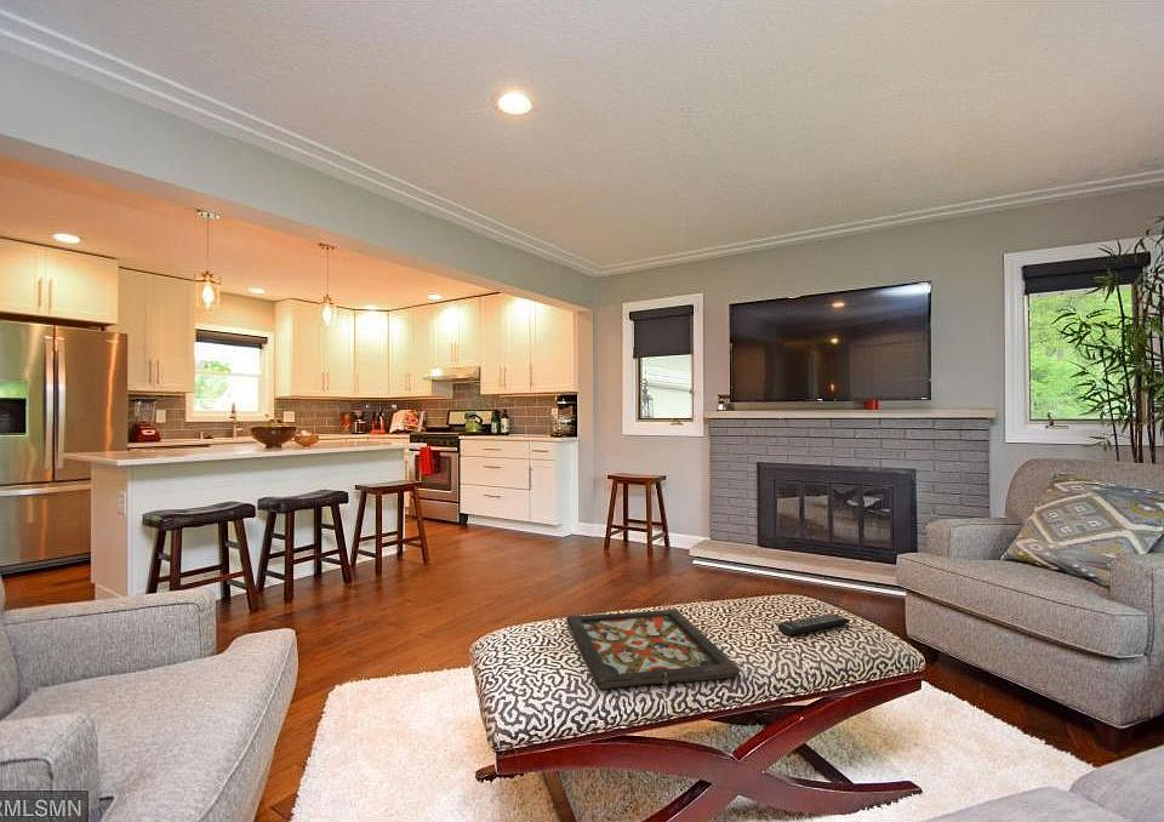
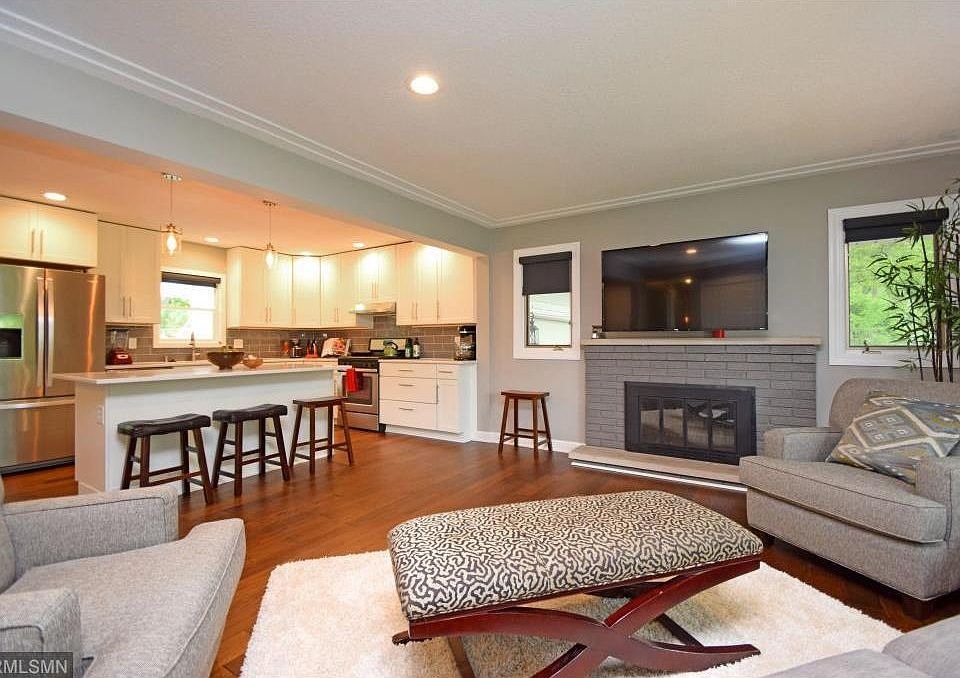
- decorative tray (643, 643)
- remote control (814, 623)
